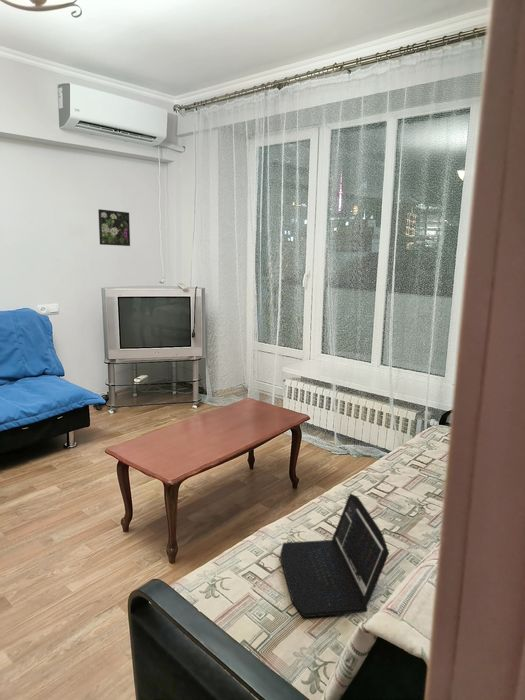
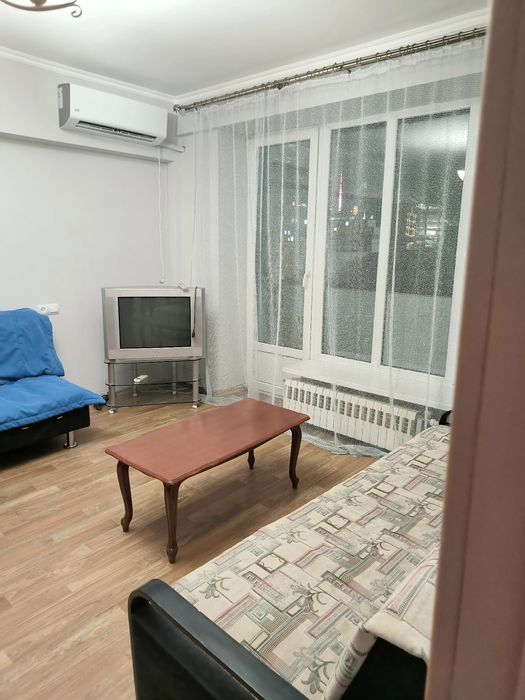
- laptop (327, 546)
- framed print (114, 228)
